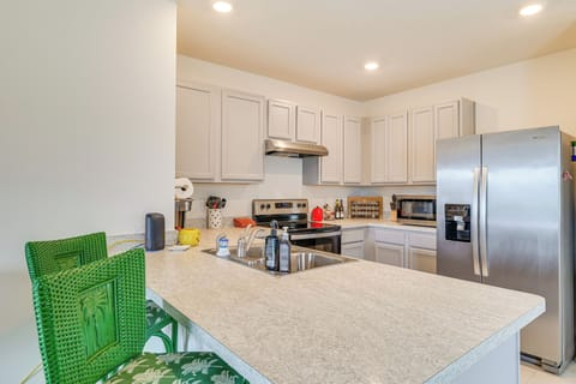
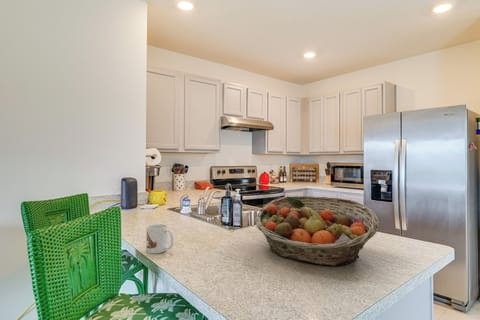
+ fruit basket (312, 225)
+ mug (160, 238)
